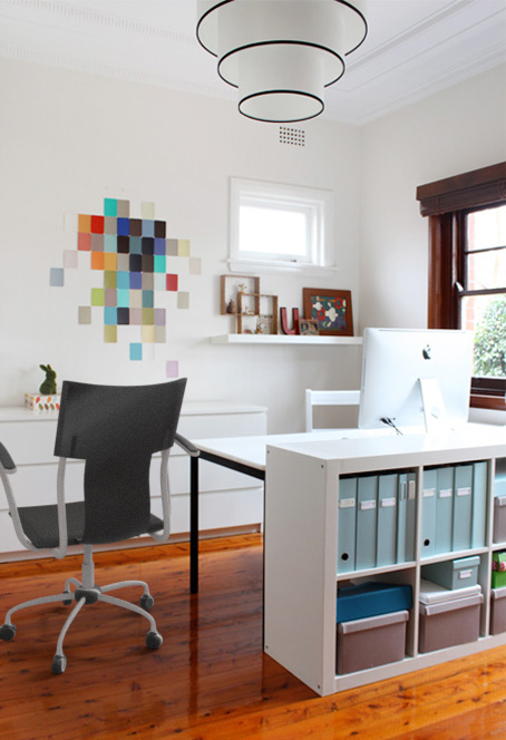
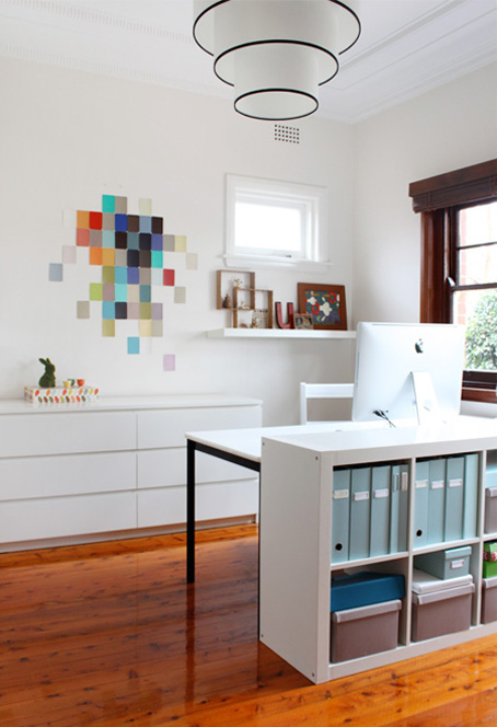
- office chair (94, 507)
